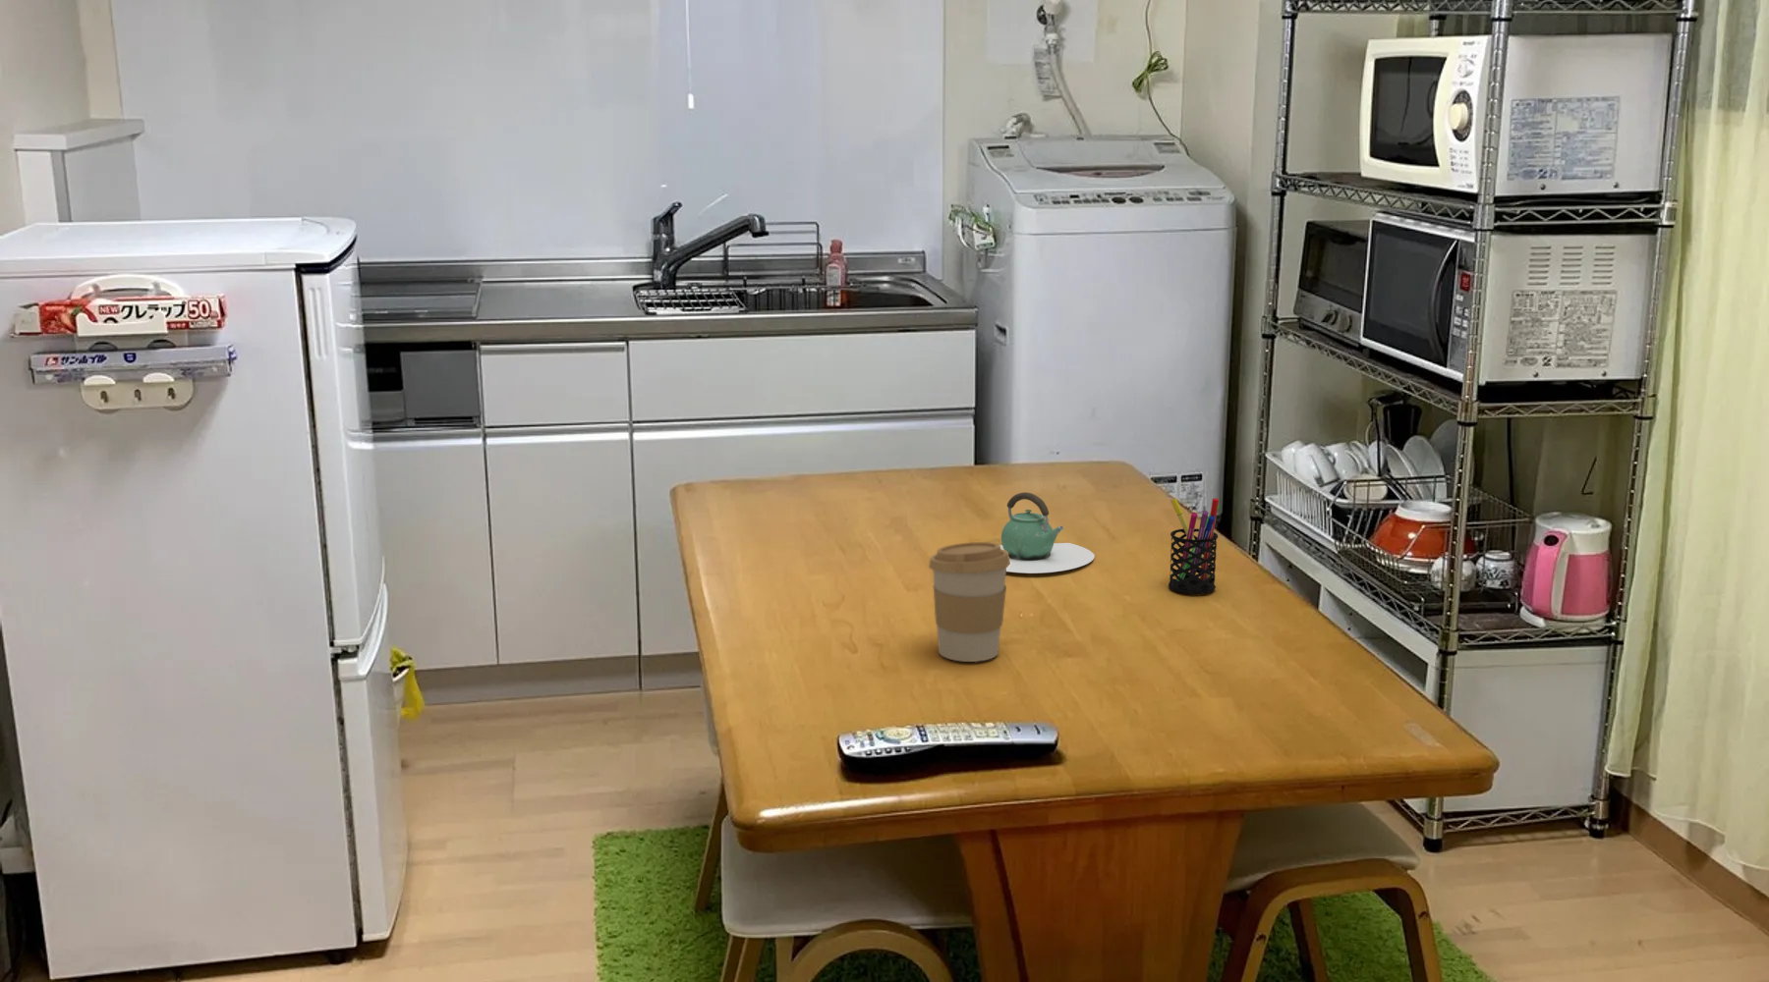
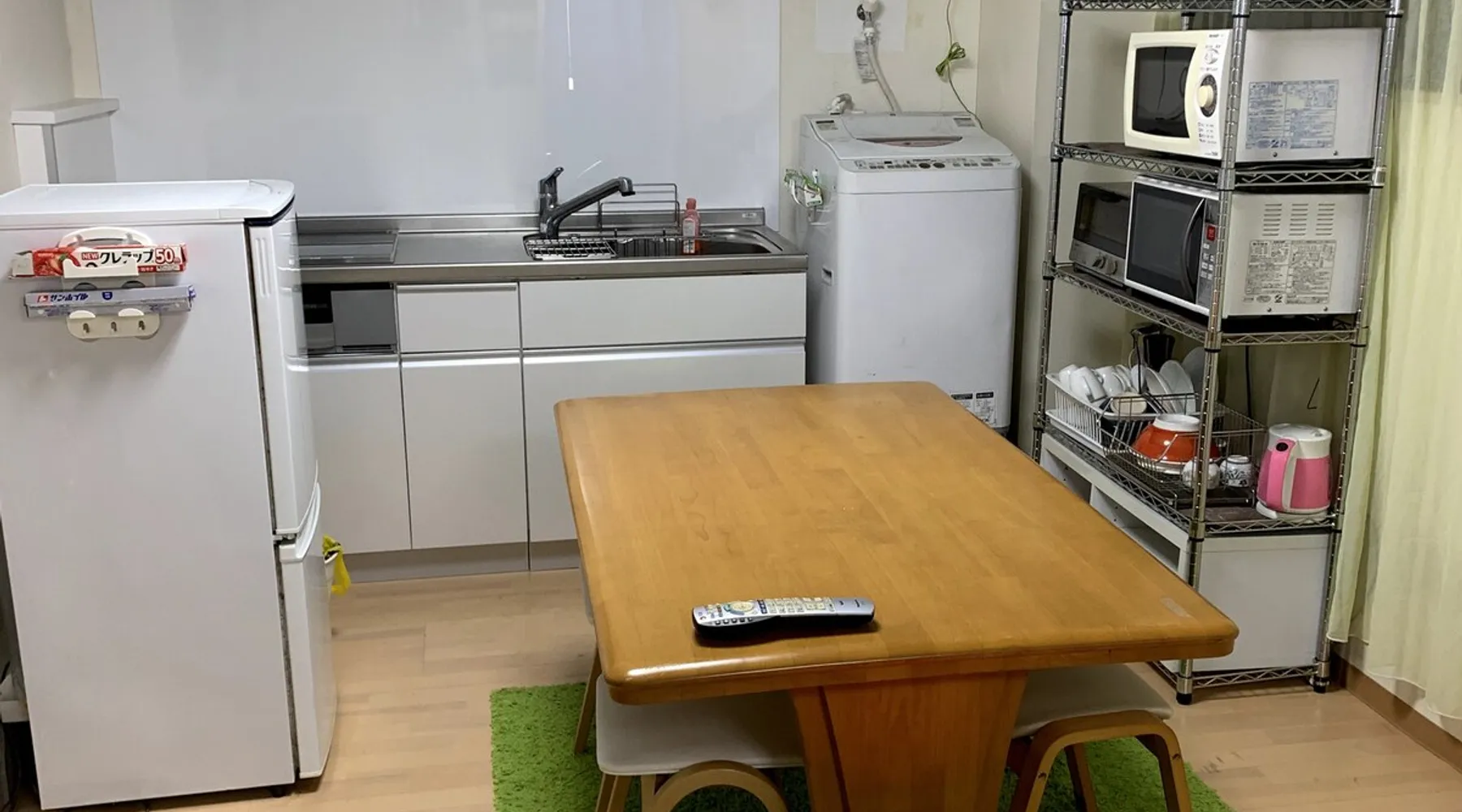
- coffee cup (969, 599)
- teapot (1028, 524)
- pen holder (1199, 541)
